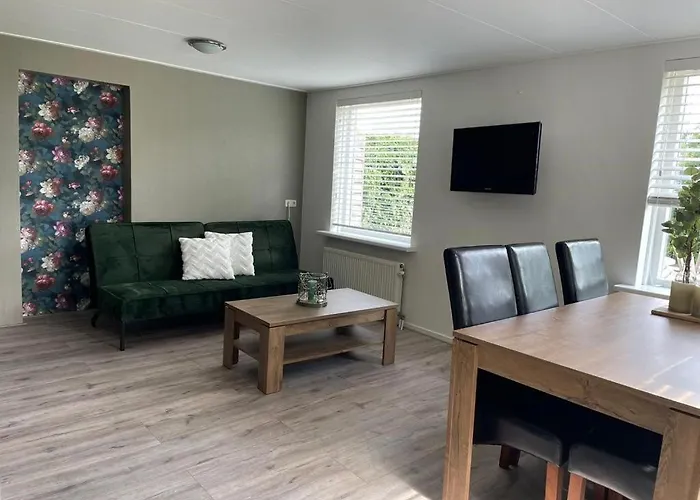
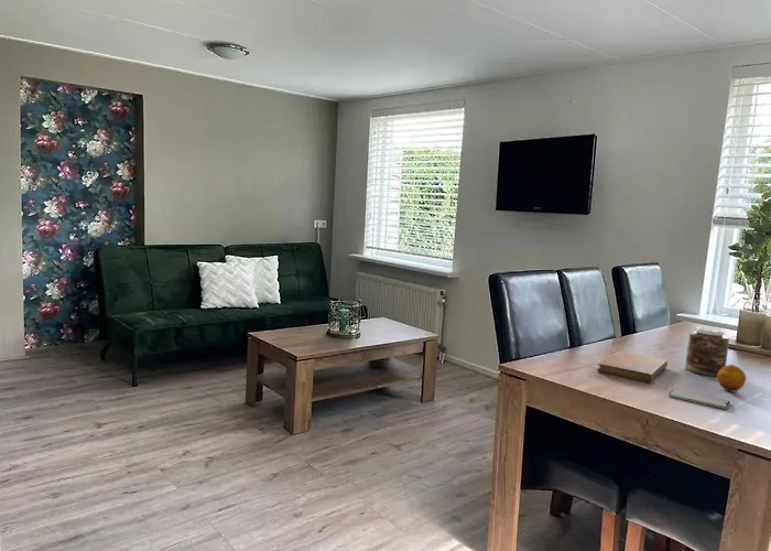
+ jar (707, 349)
+ fruit (731, 377)
+ smartphone (698, 398)
+ notebook (632, 365)
